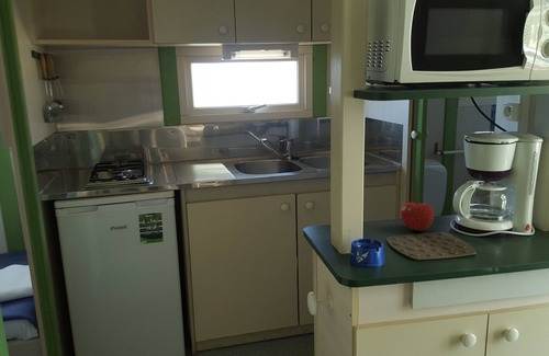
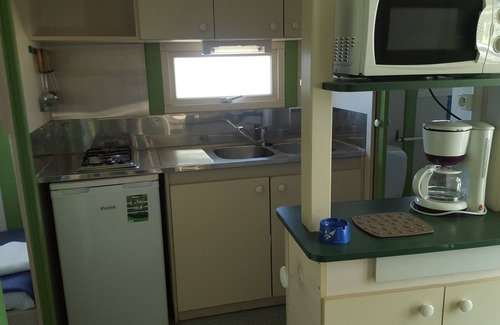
- apple (417, 214)
